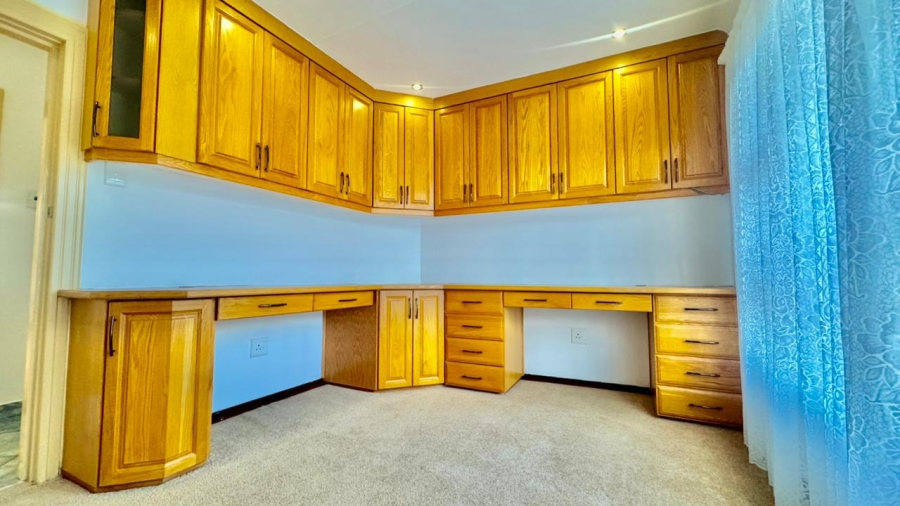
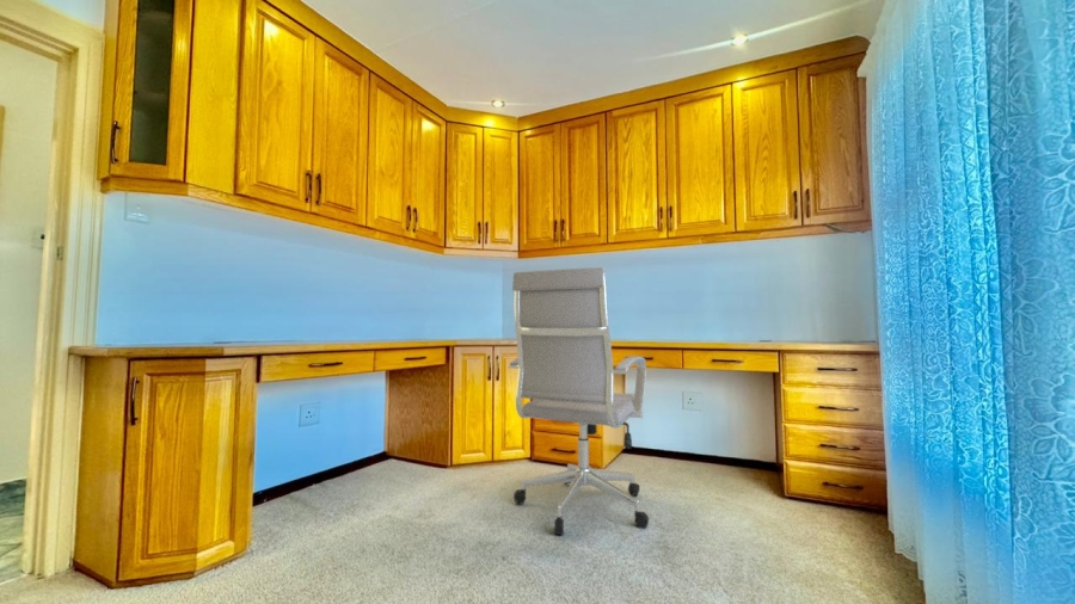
+ chair (580, 390)
